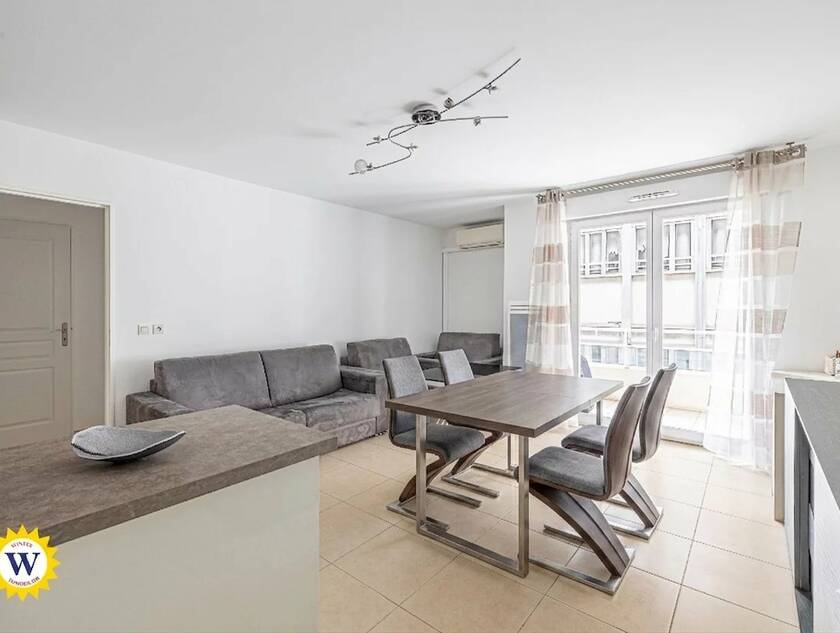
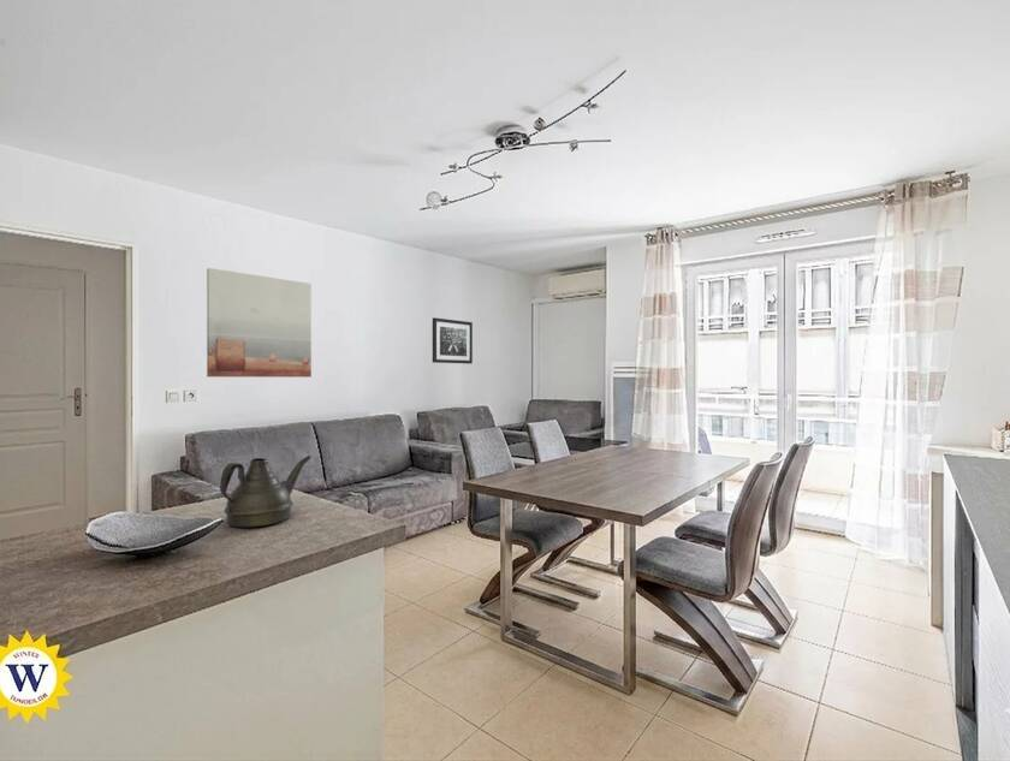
+ wall art (262, 326)
+ teapot (271, 487)
+ wall art (452, 341)
